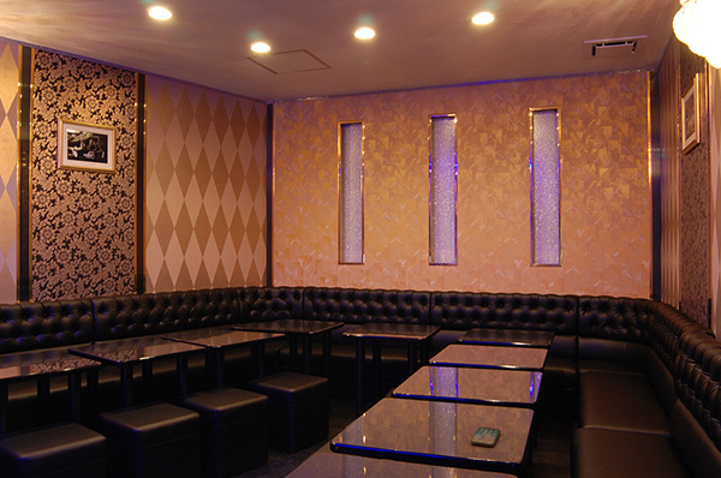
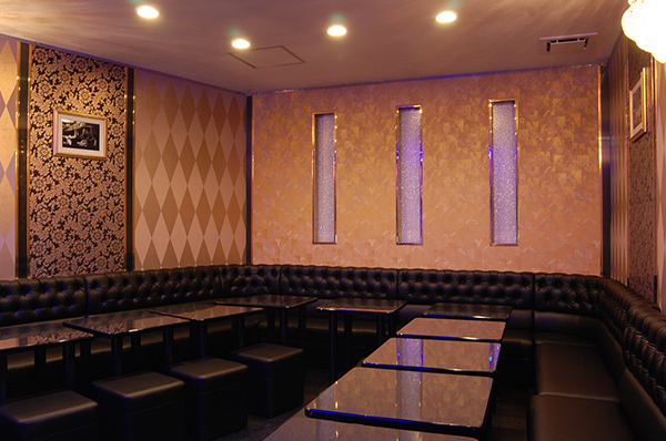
- smartphone (485, 436)
